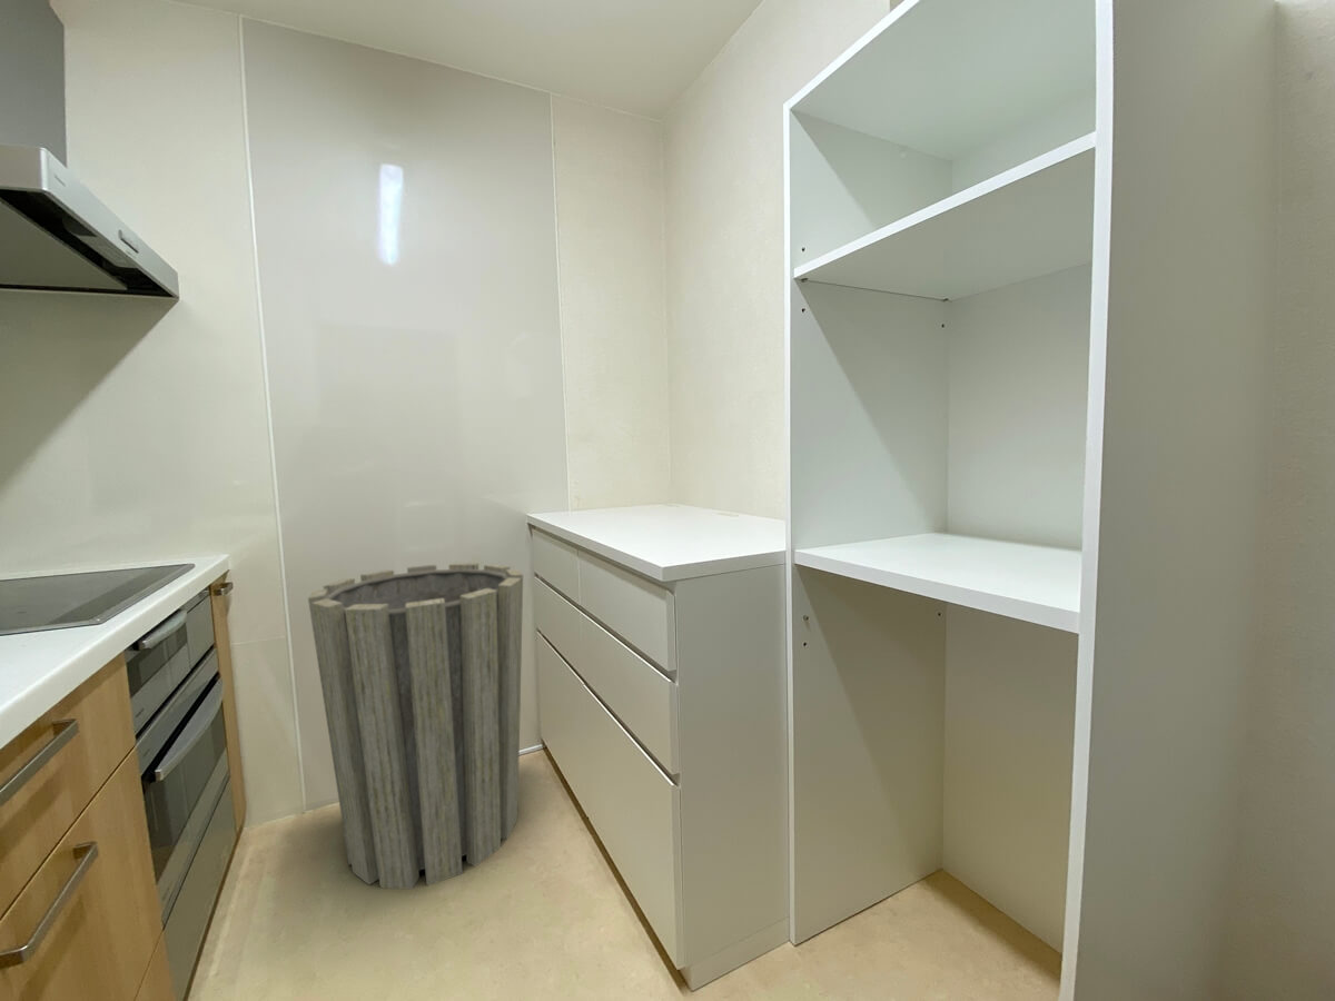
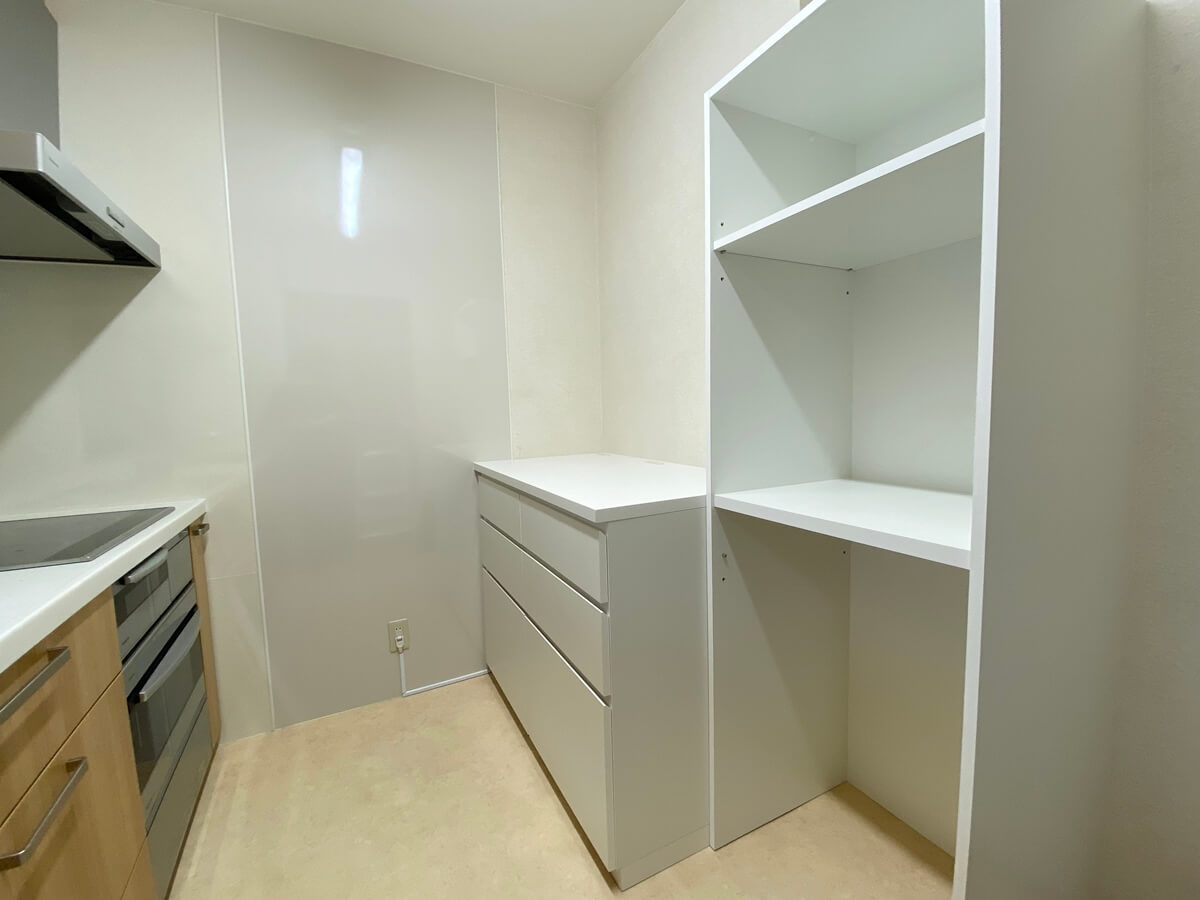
- trash can (431, 706)
